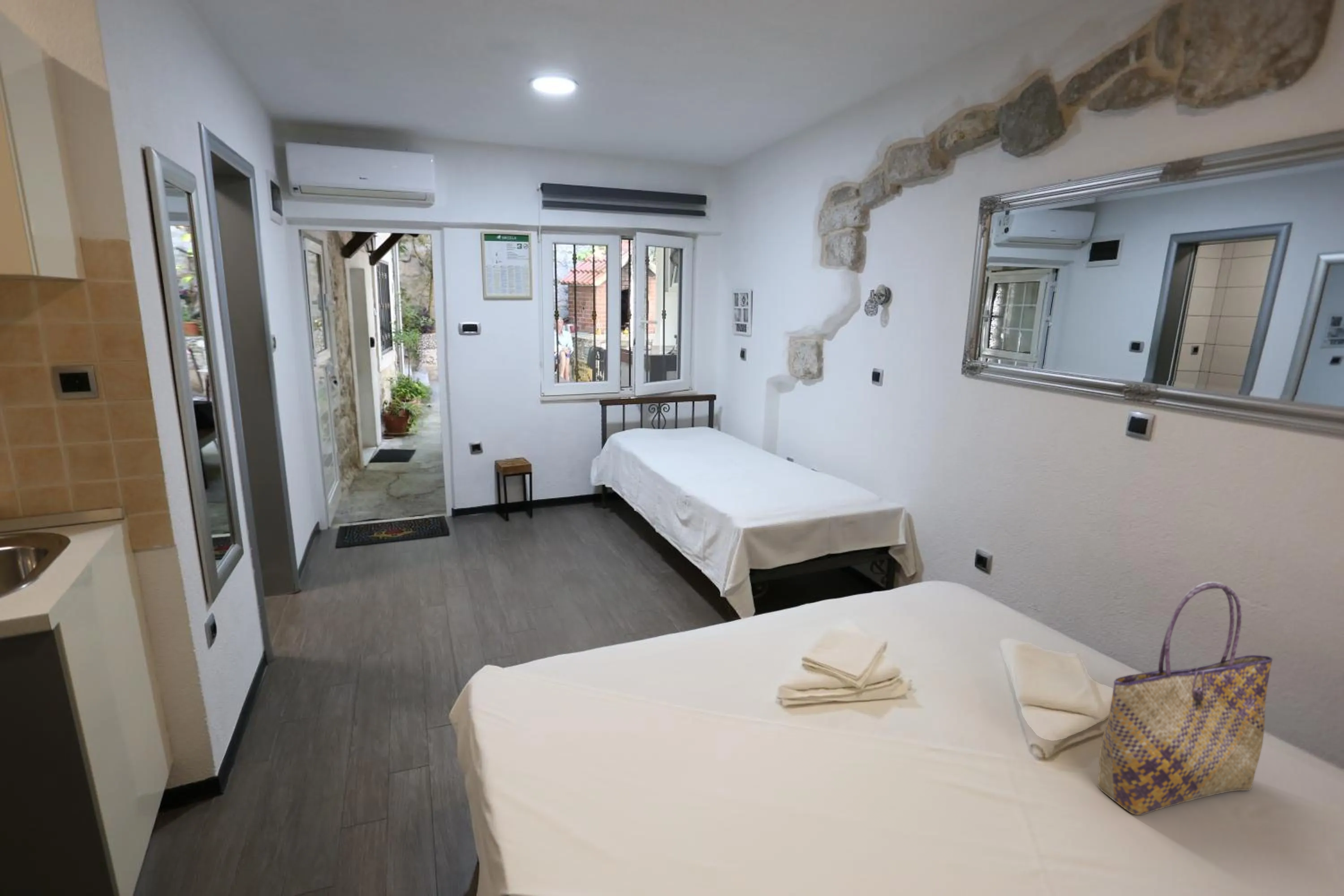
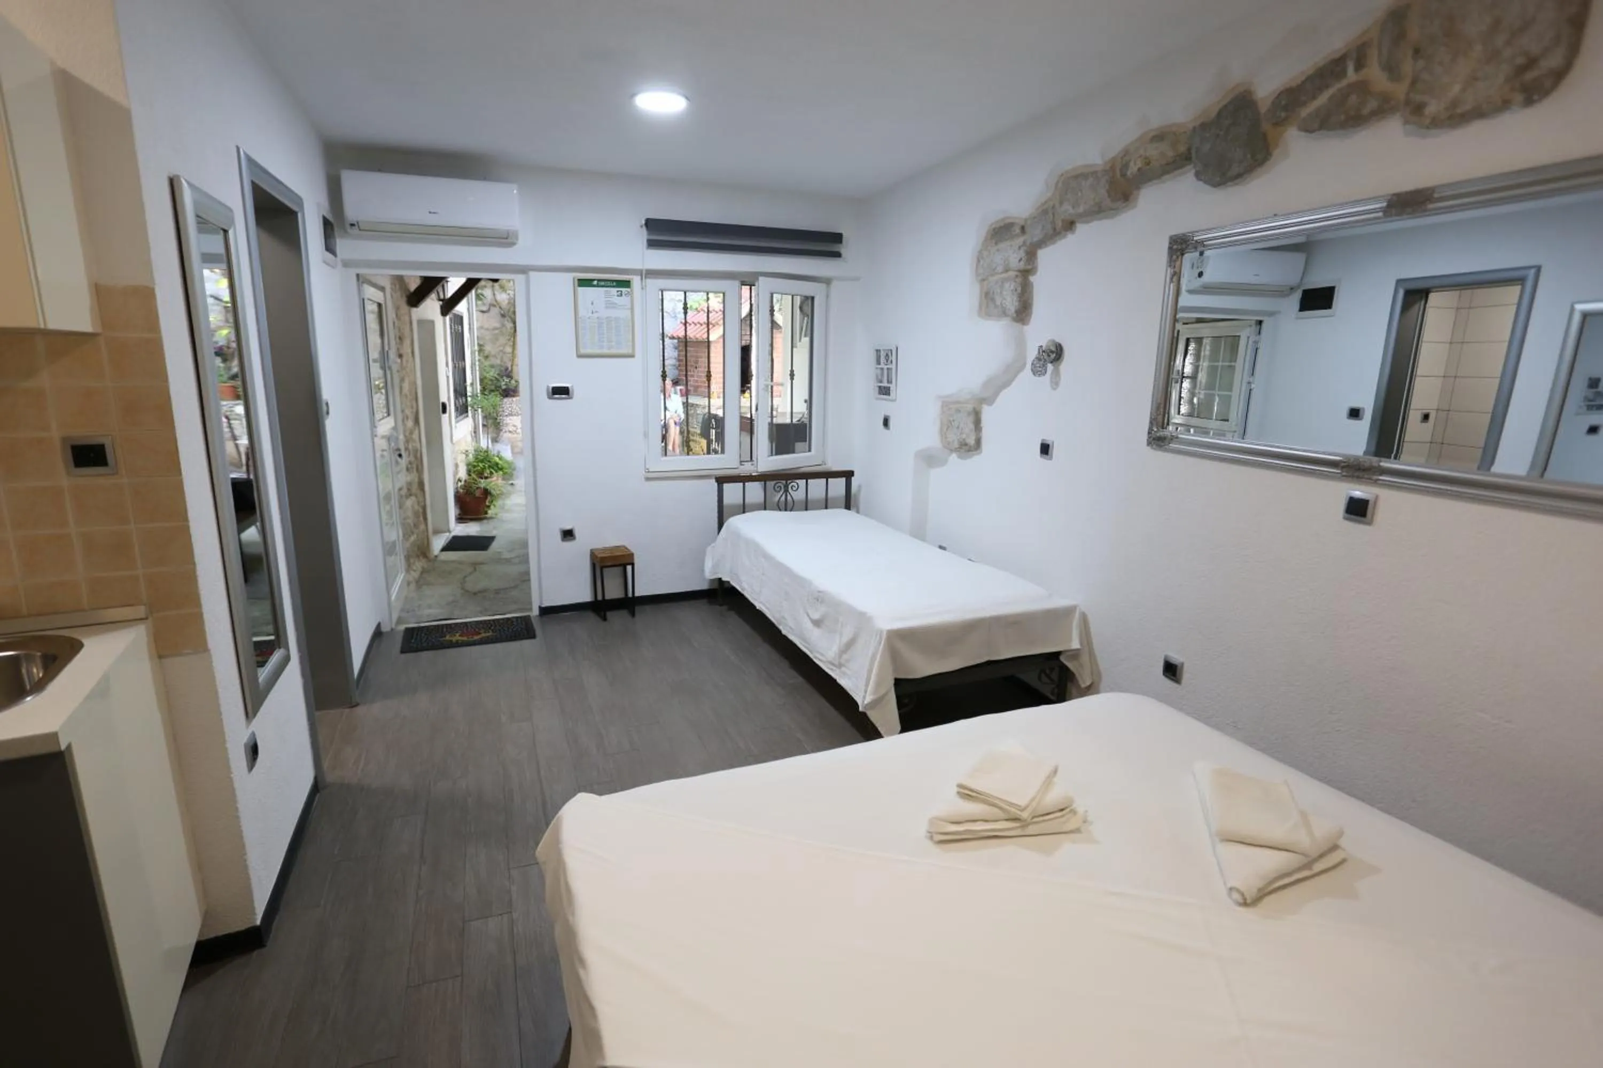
- tote bag (1194, 689)
